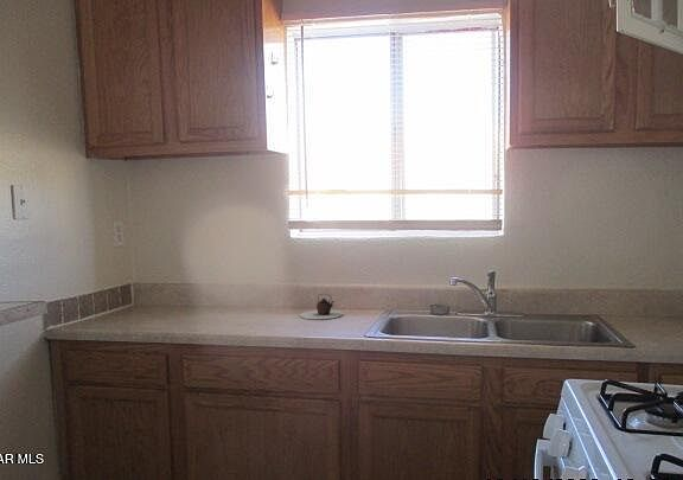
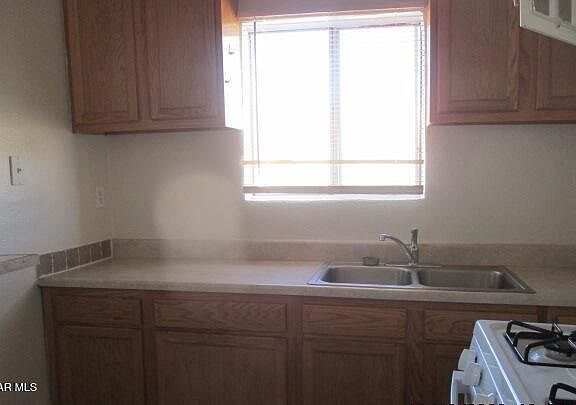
- teapot (321, 303)
